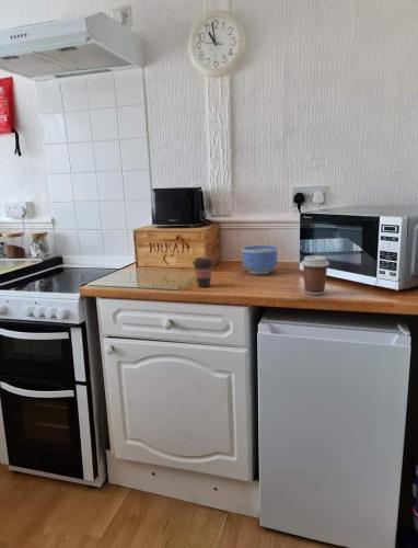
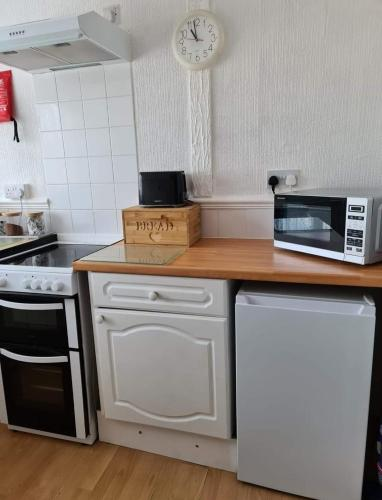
- coffee cup (202, 272)
- bowl (259, 260)
- coffee cup (314, 274)
